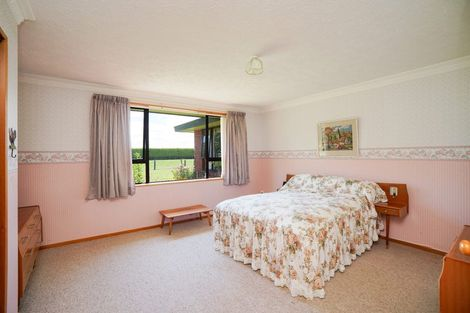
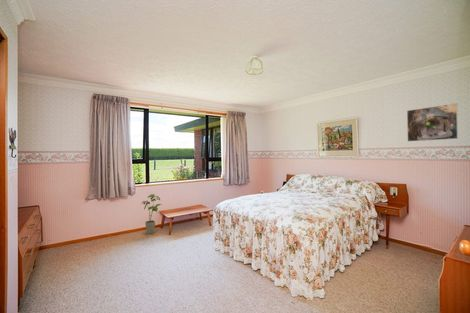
+ house plant (152, 211)
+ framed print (430, 123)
